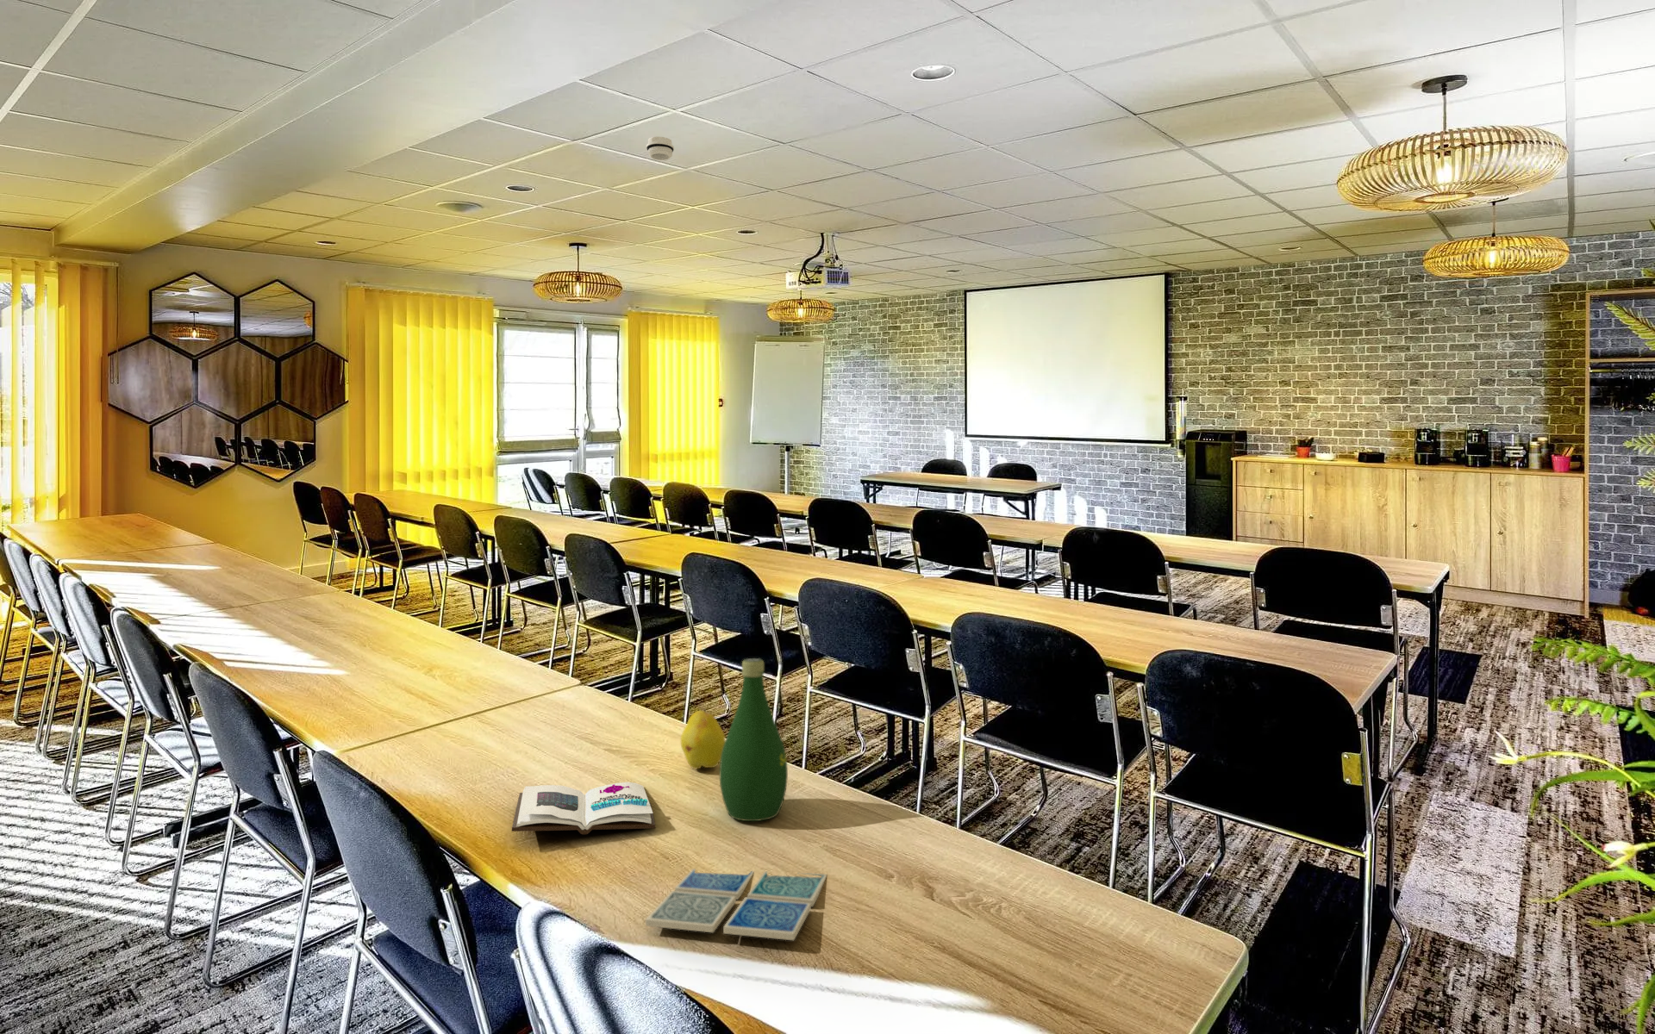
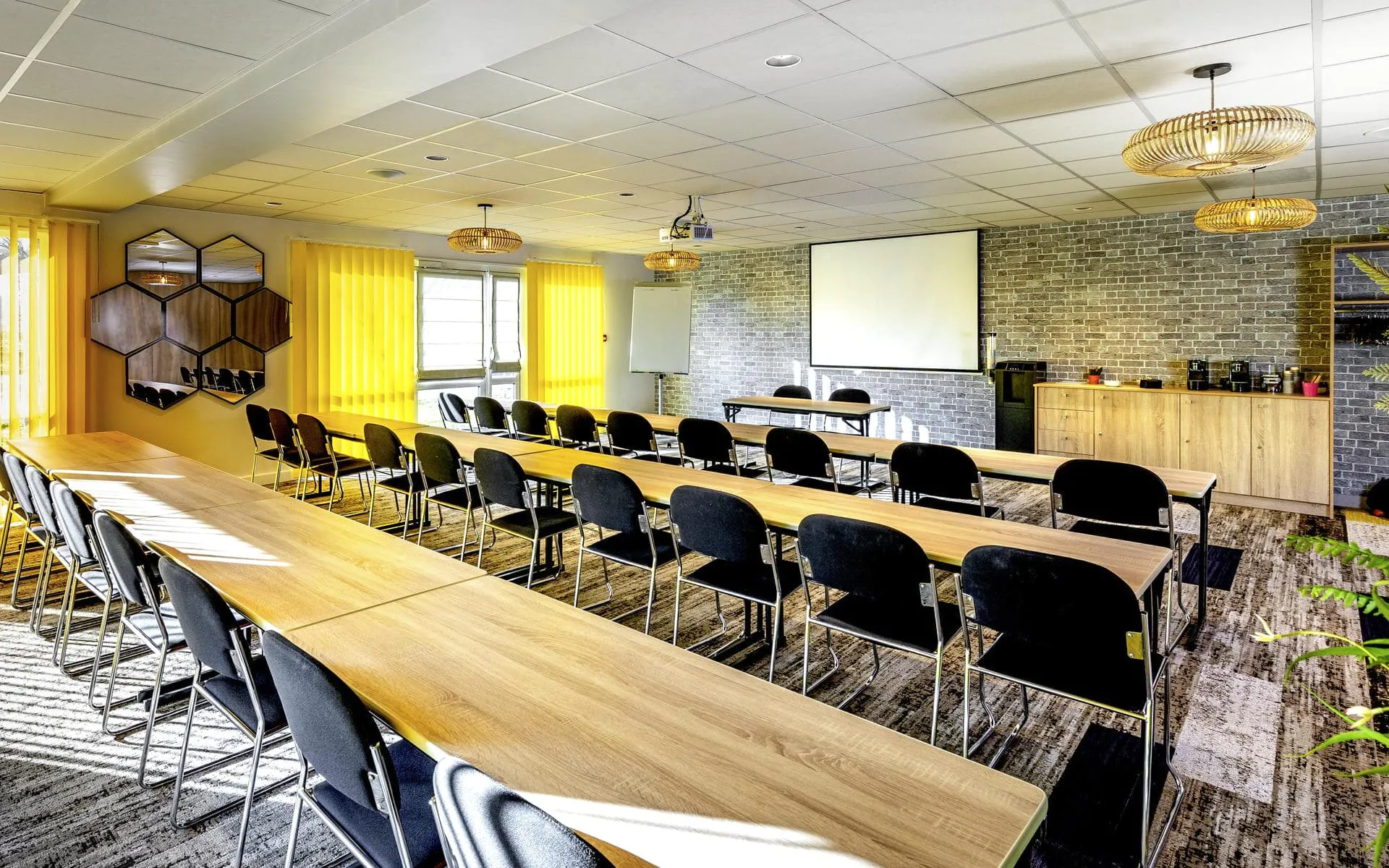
- drink coaster (743, 899)
- smoke detector (659, 148)
- bottle (753, 736)
- book (584, 805)
- fruit (703, 739)
